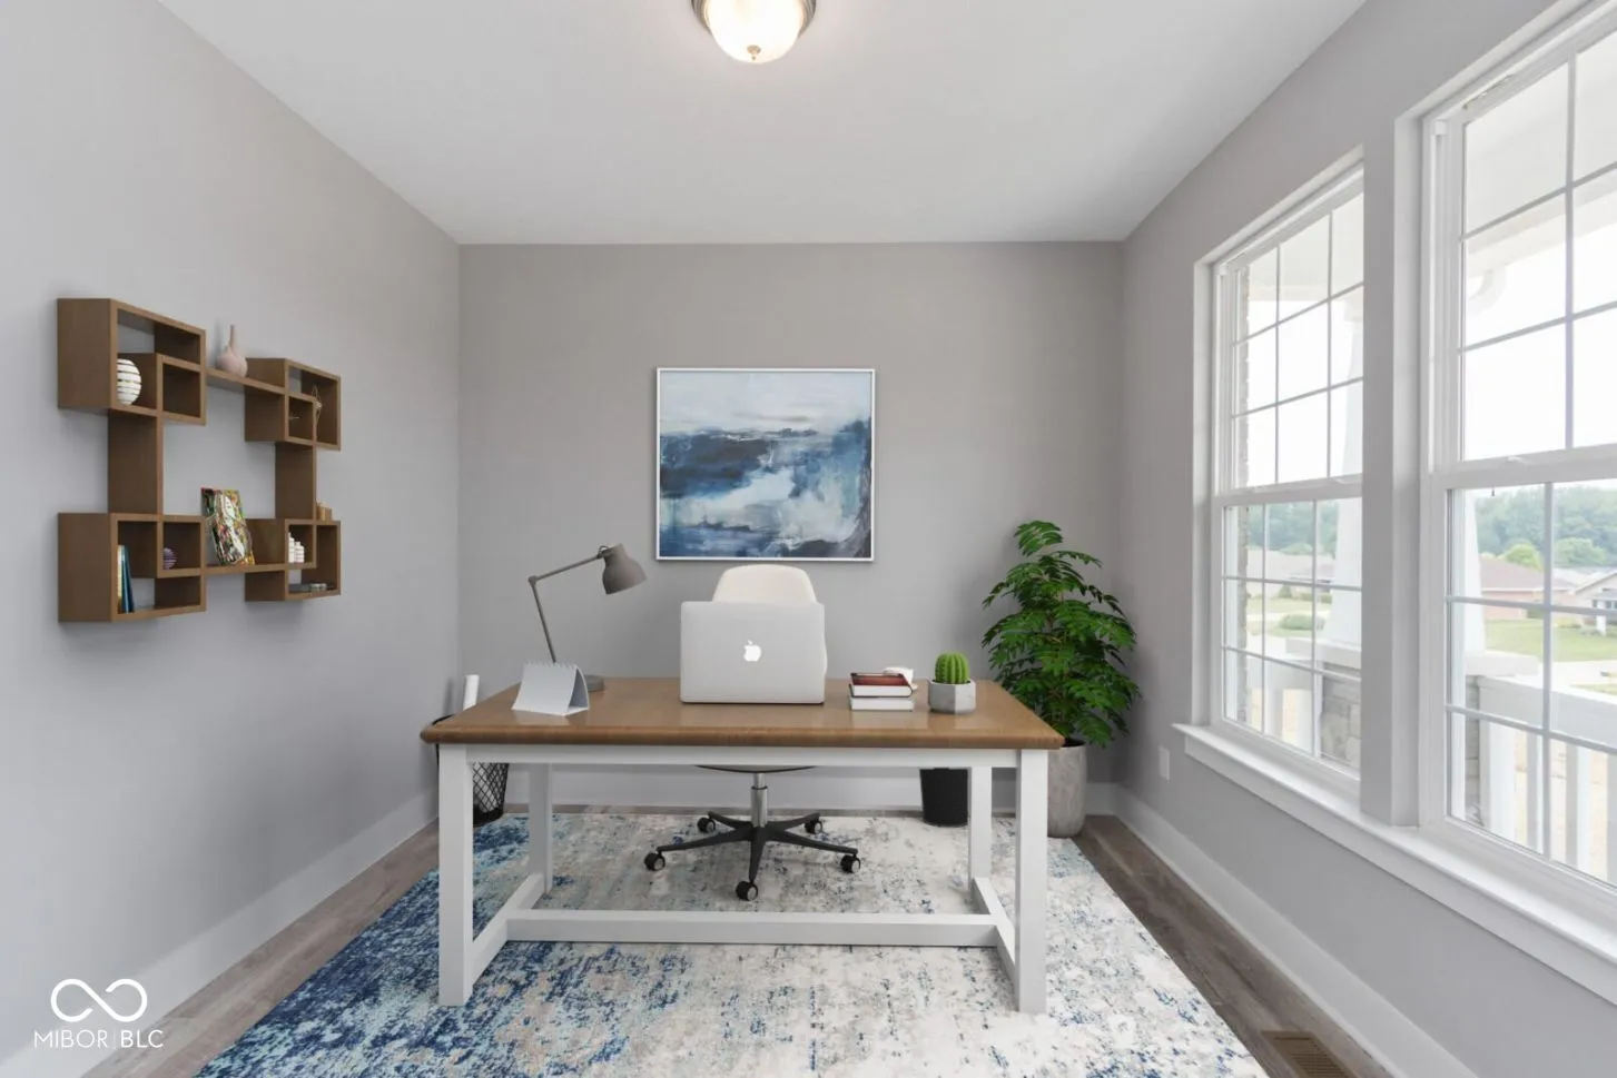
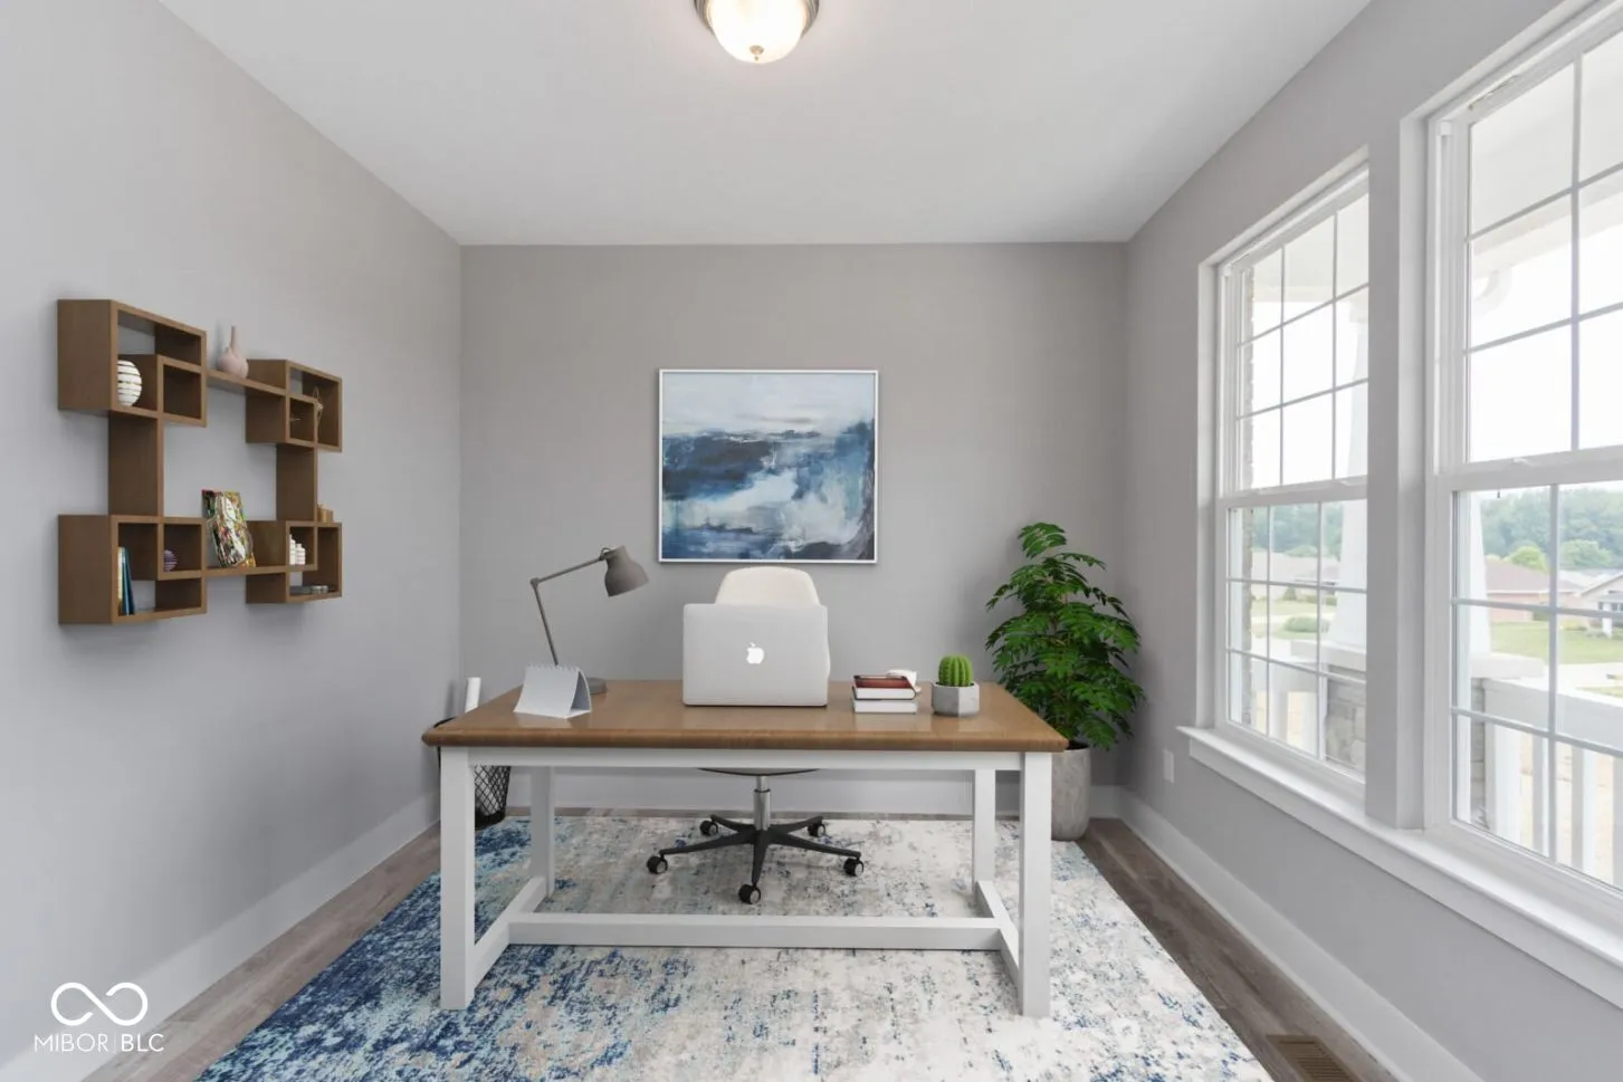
- wastebasket (946, 786)
